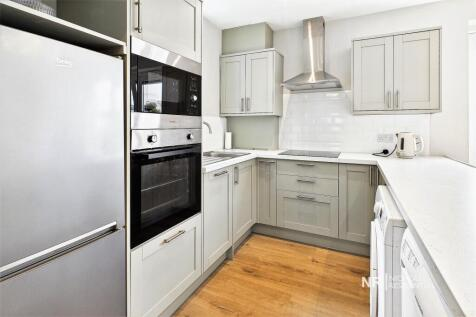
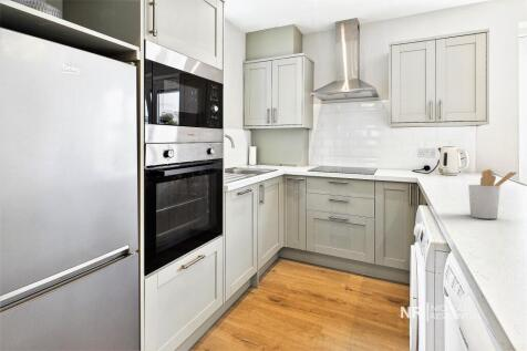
+ utensil holder (492, 193)
